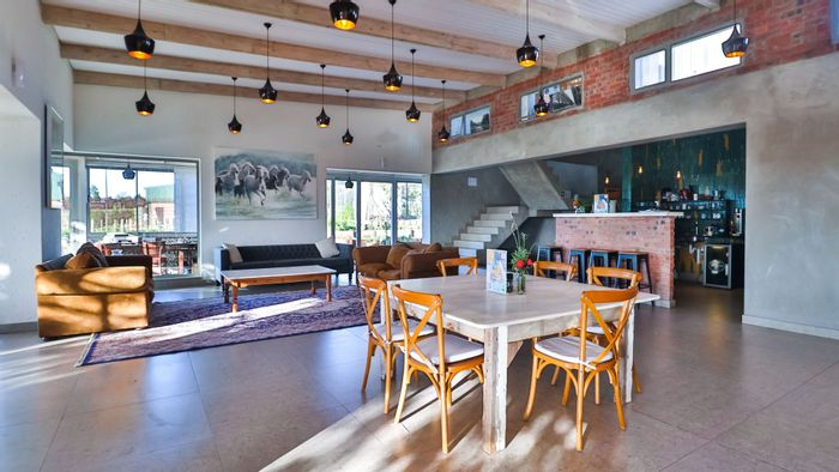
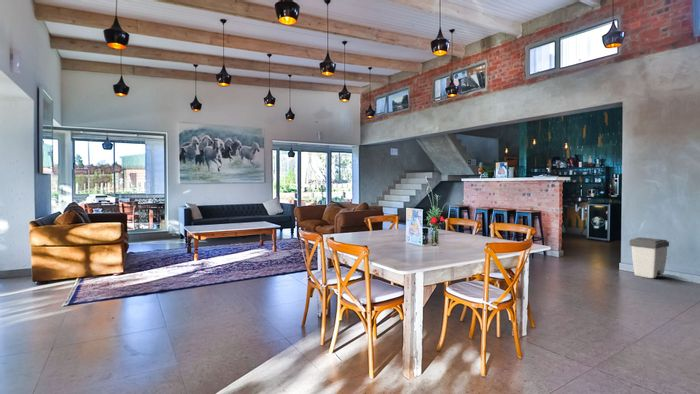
+ trash can (648, 257)
